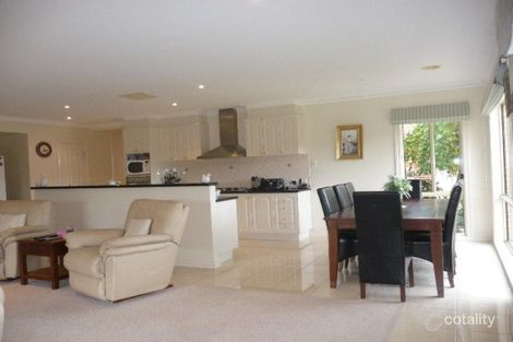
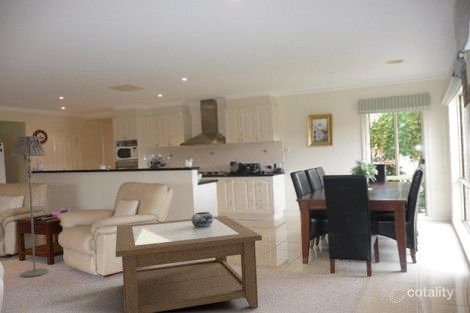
+ decorative bowl (202, 219)
+ coffee table (182, 261)
+ floor lamp (31, 205)
